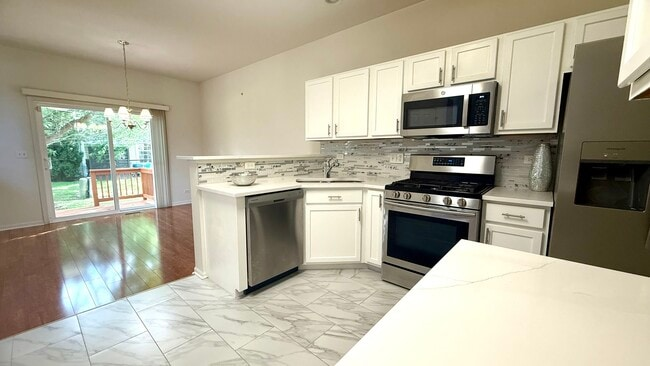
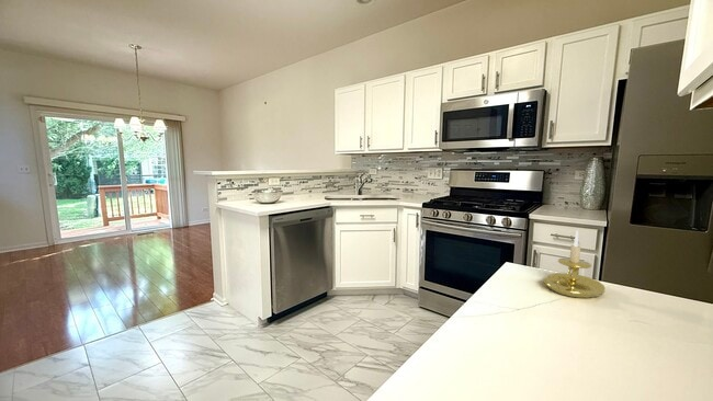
+ candle holder (571, 260)
